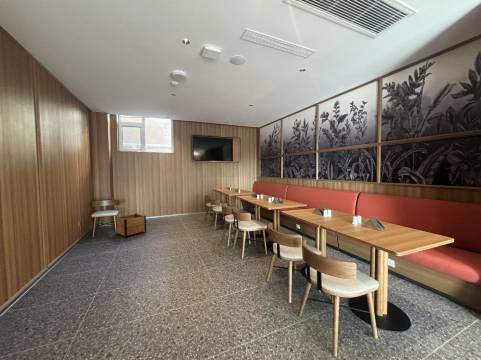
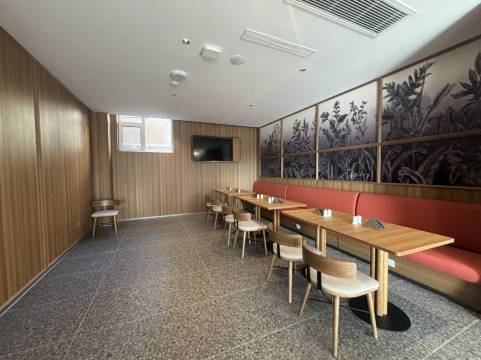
- planter (131, 225)
